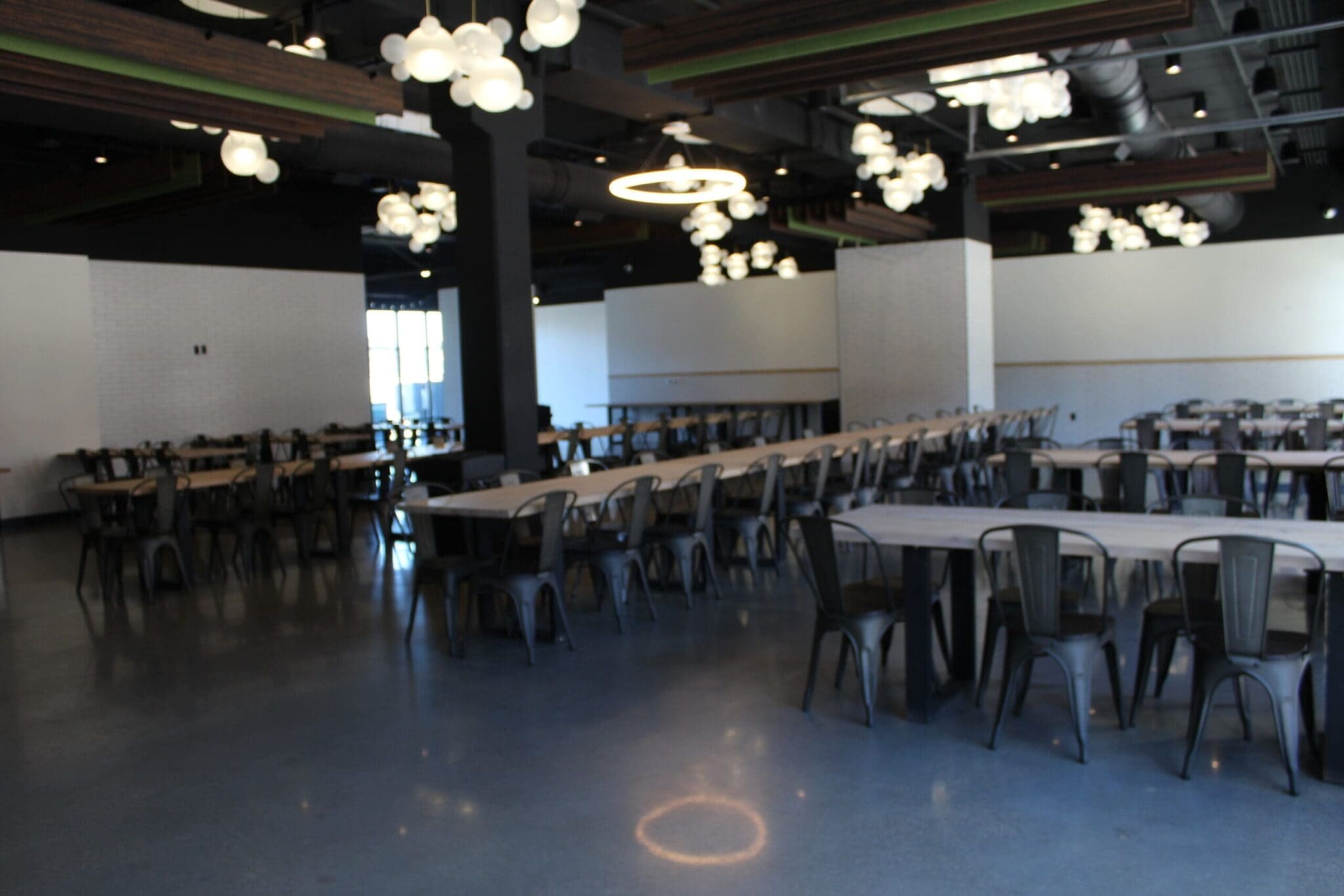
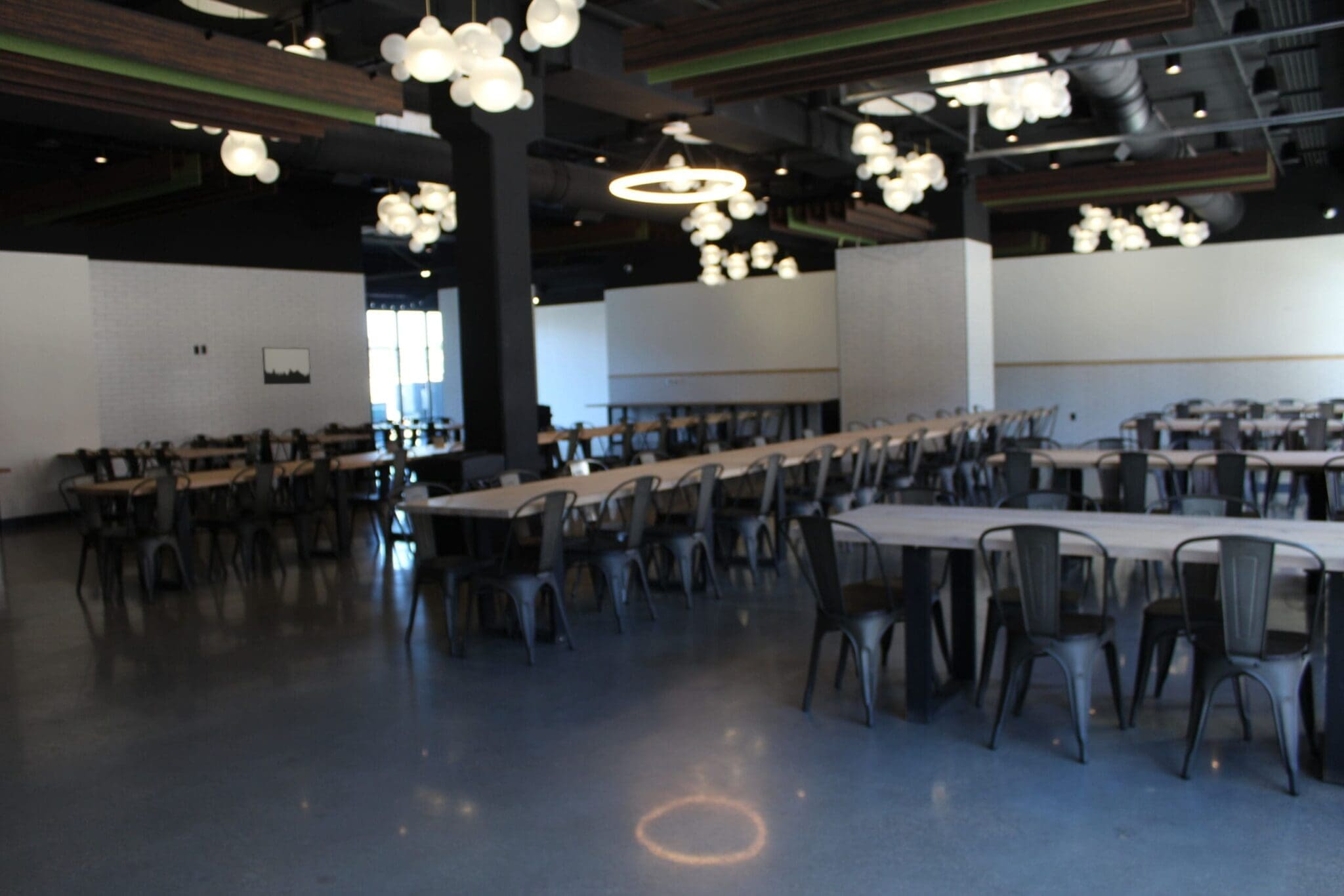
+ wall art (287, 366)
